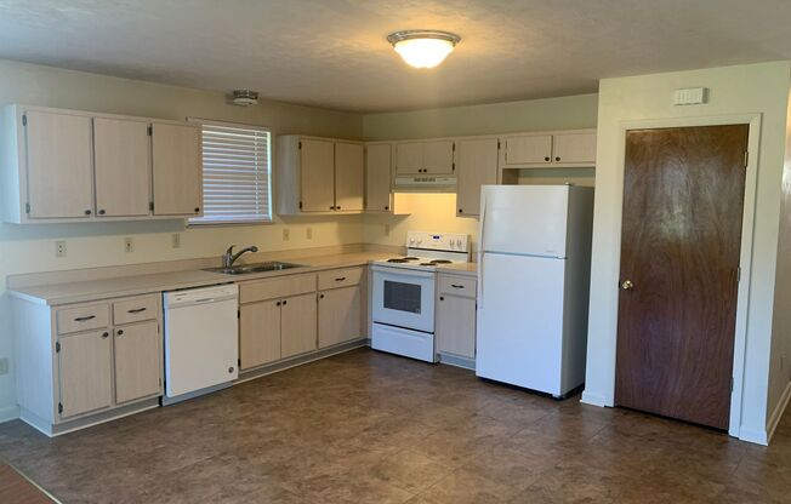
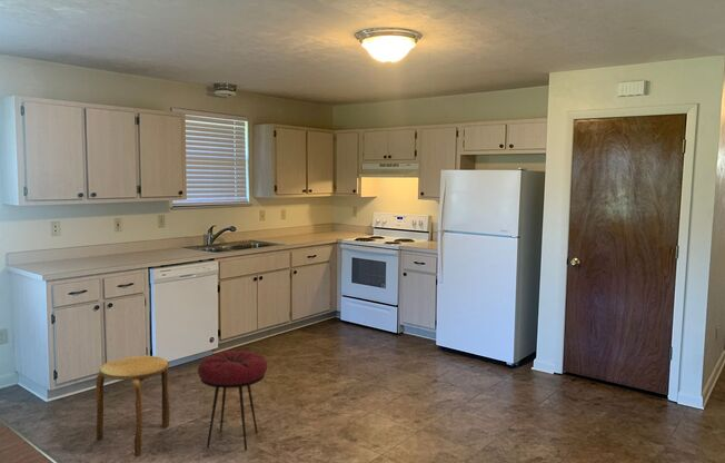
+ stool (239, 395)
+ stool (136, 401)
